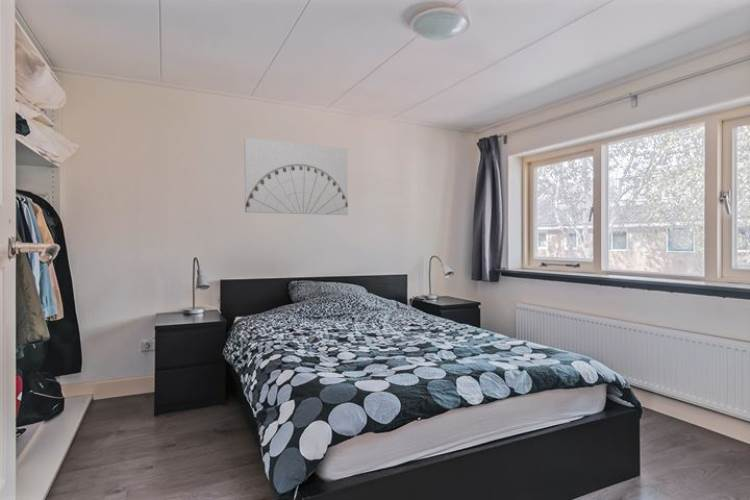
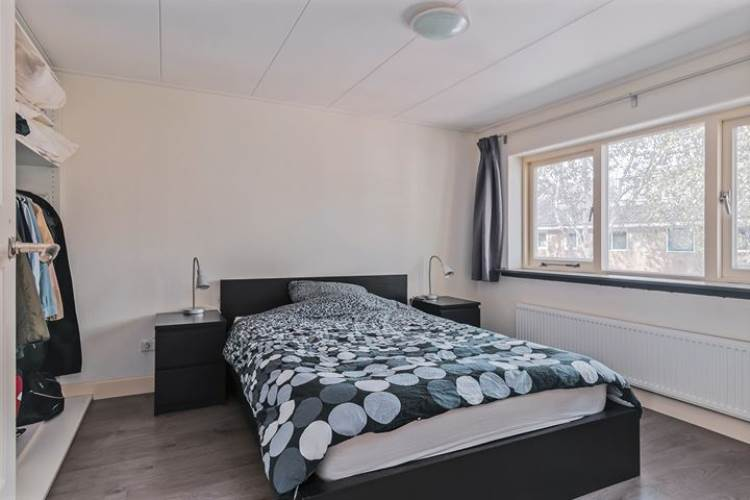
- wall art (298, 178)
